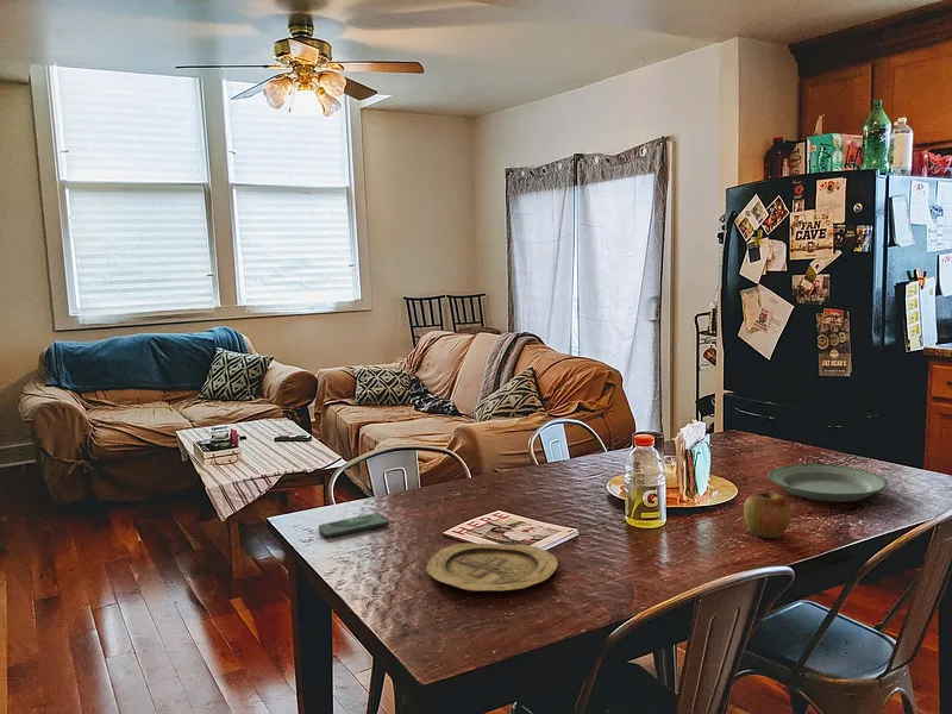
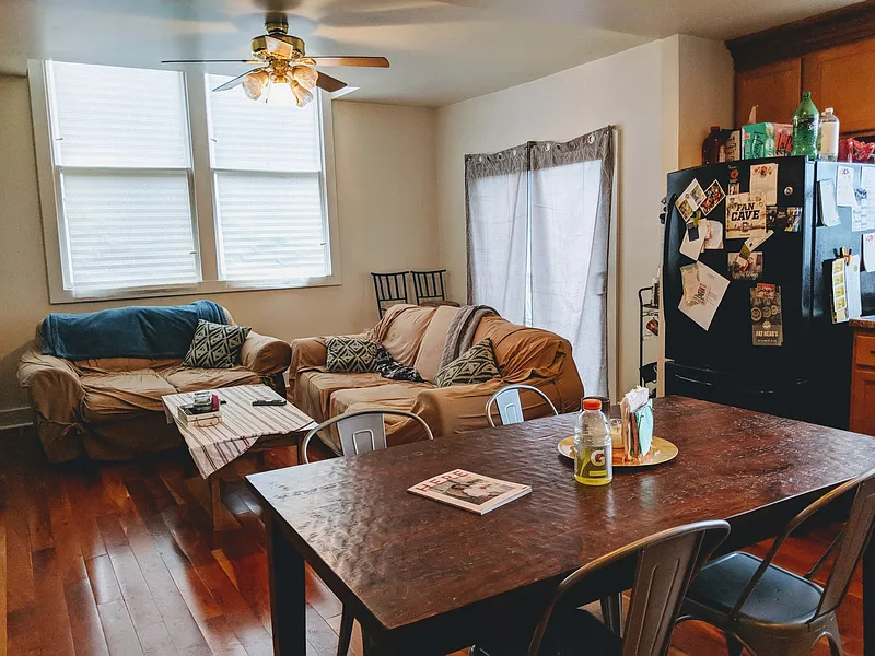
- smartphone (353, 525)
- plate (826, 483)
- plate (491, 565)
- apple (766, 511)
